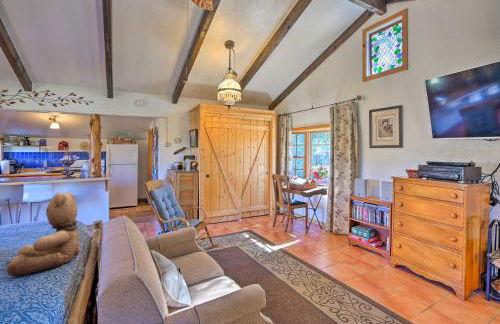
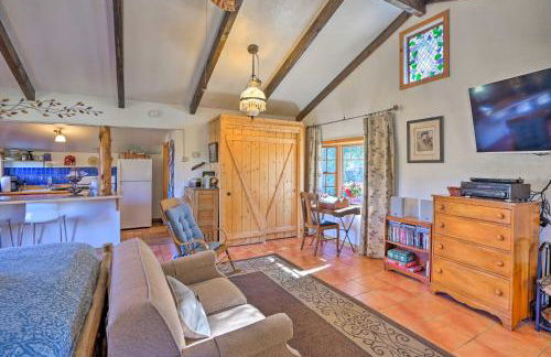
- teddy bear (50, 224)
